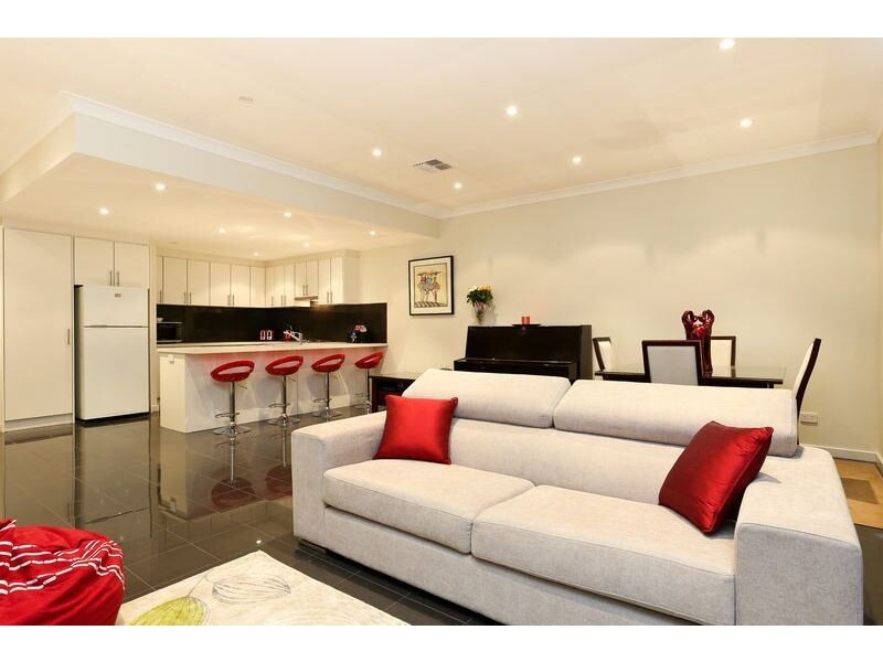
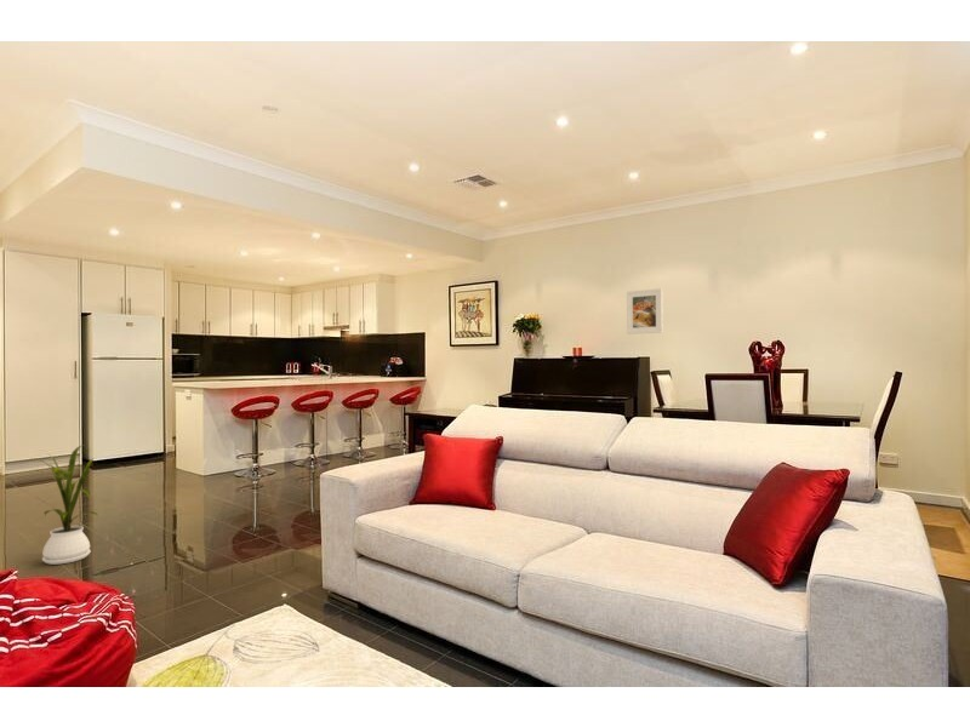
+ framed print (644, 311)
+ house plant (67, 500)
